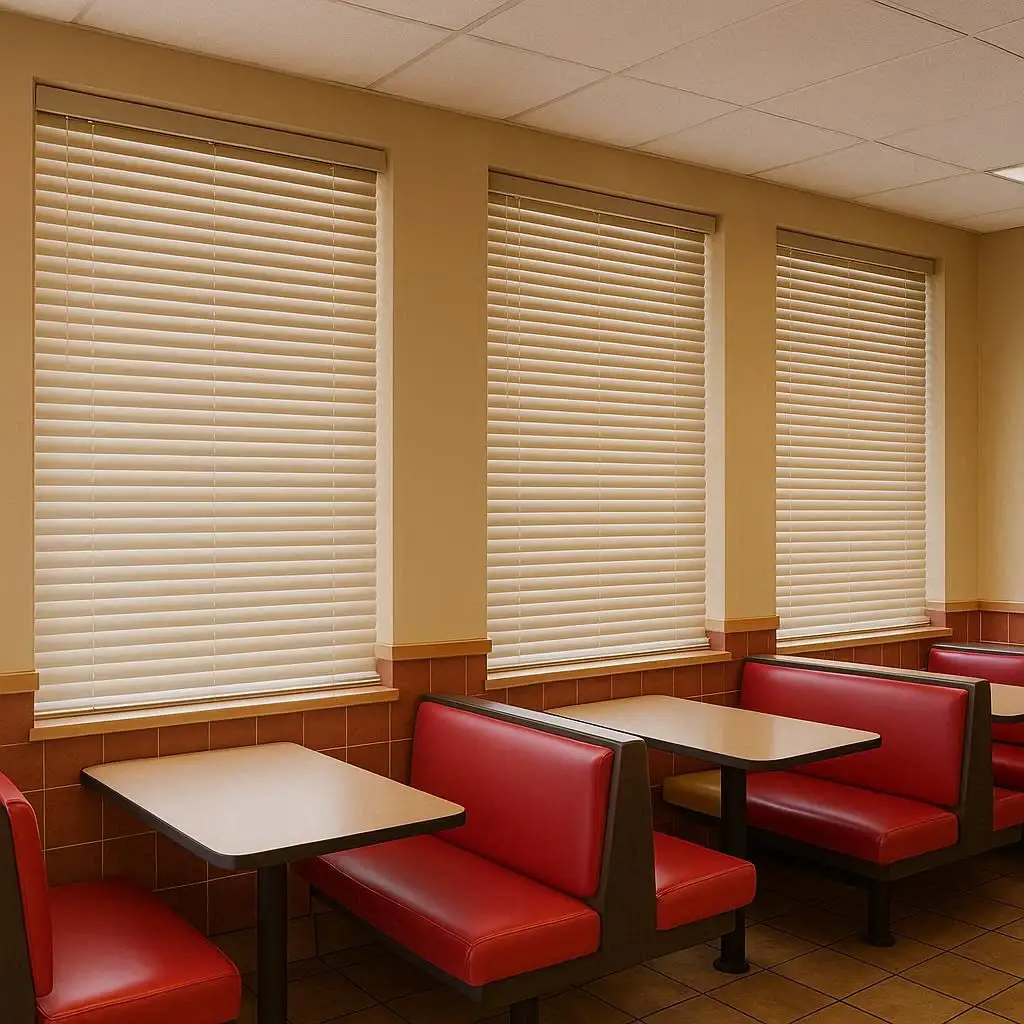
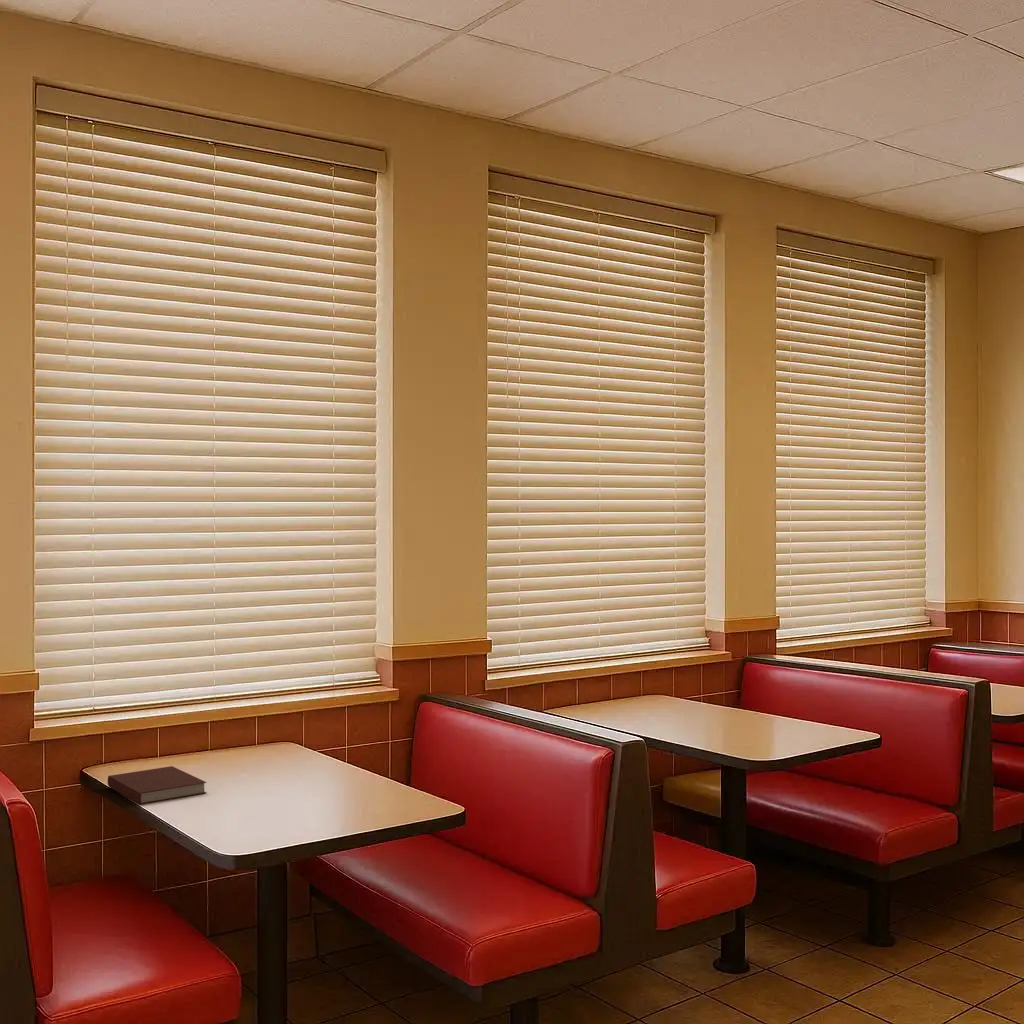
+ notebook (156, 784)
